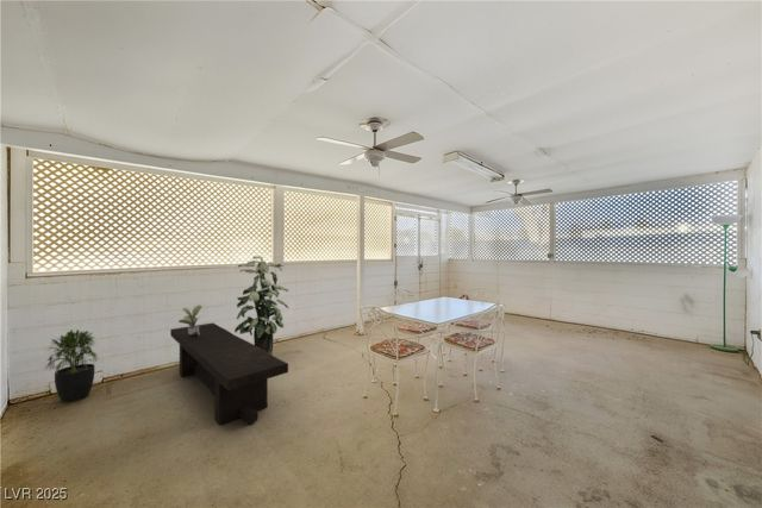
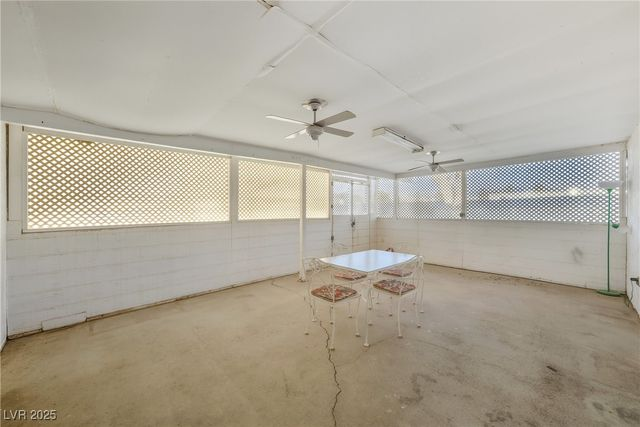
- potted plant (189, 321)
- potted plant (71, 363)
- bench (218, 365)
- indoor plant (261, 306)
